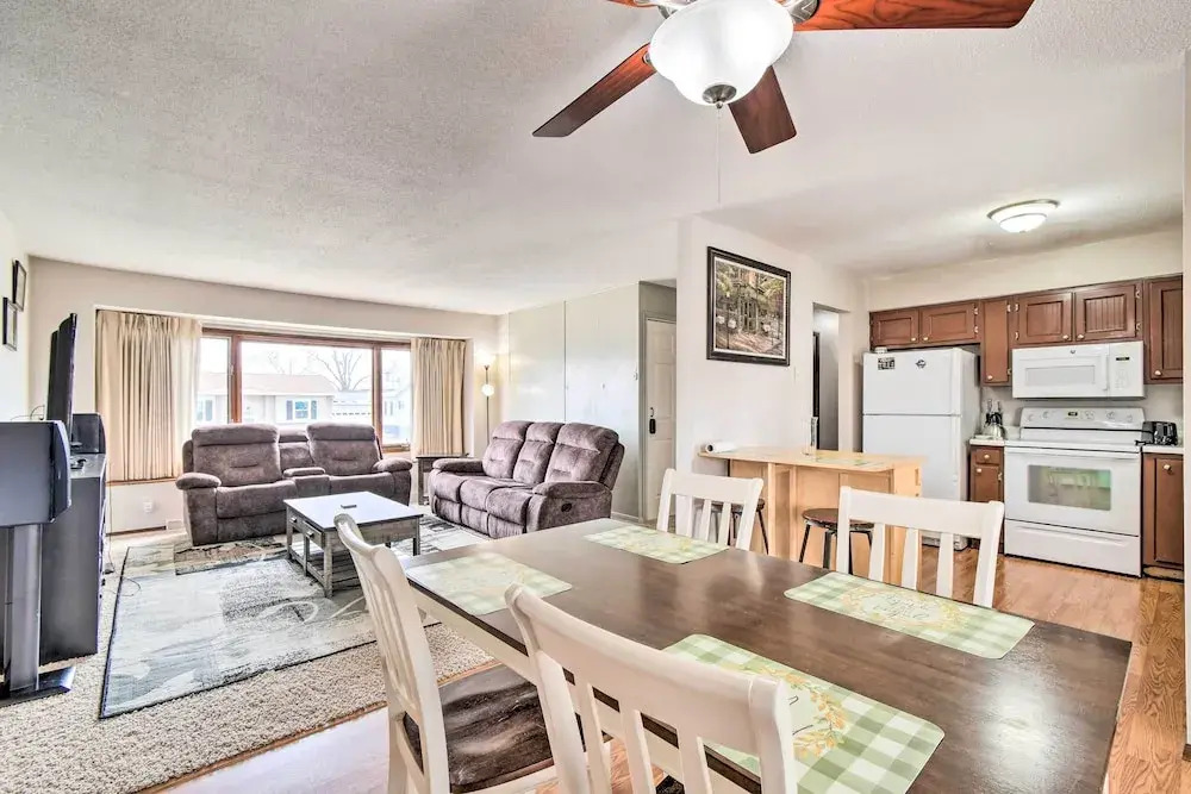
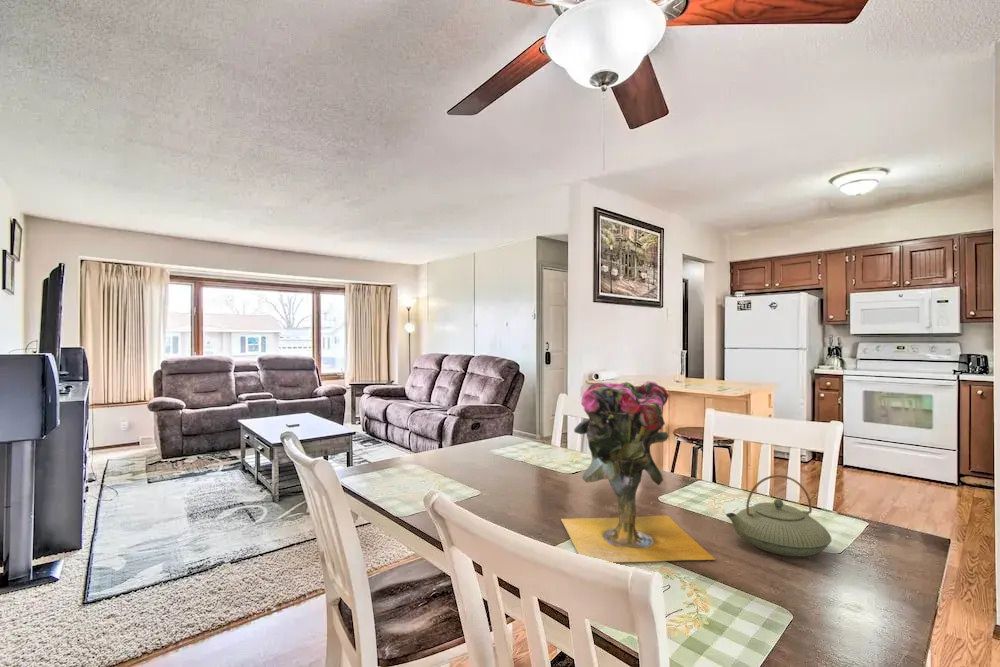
+ teapot (773, 509)
+ vase (630, 460)
